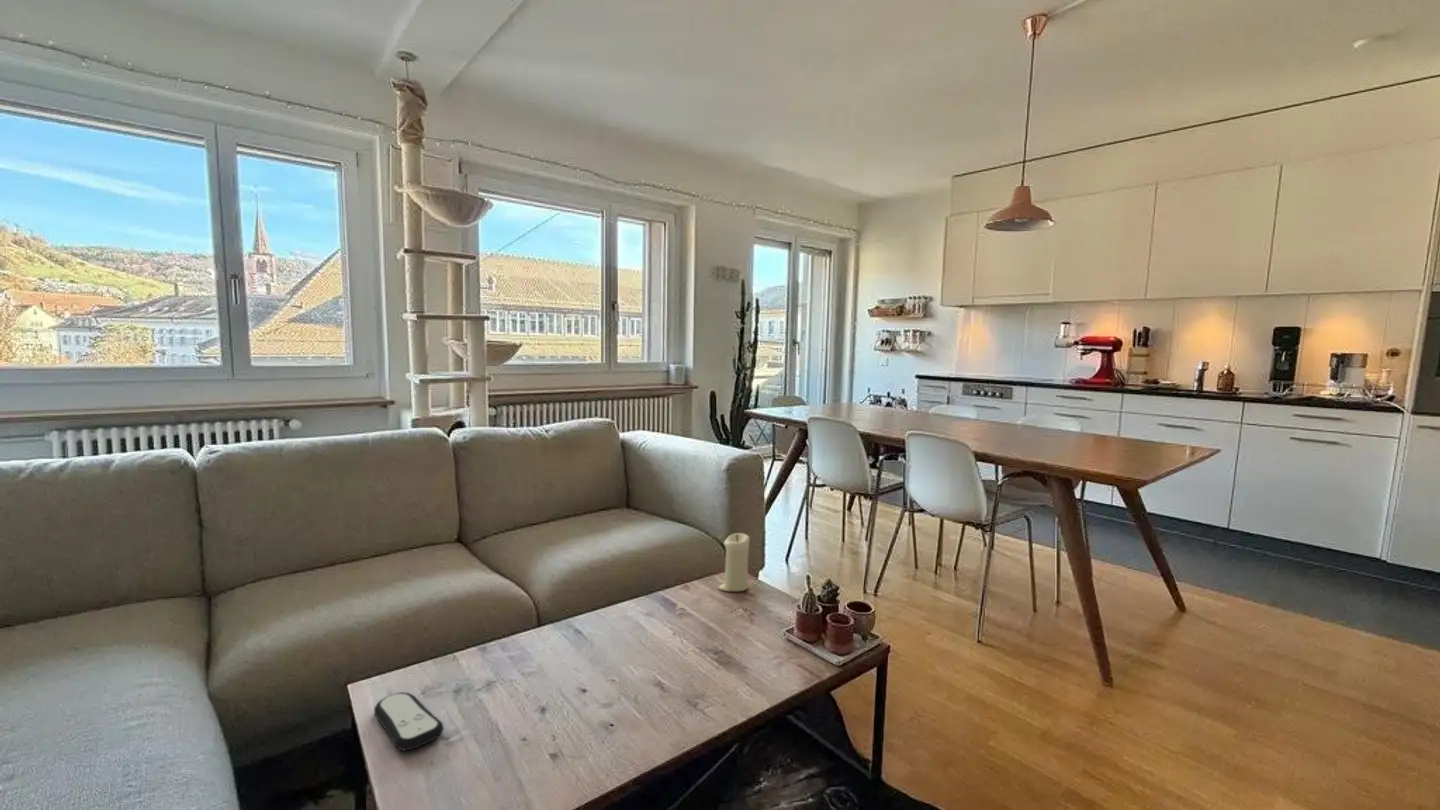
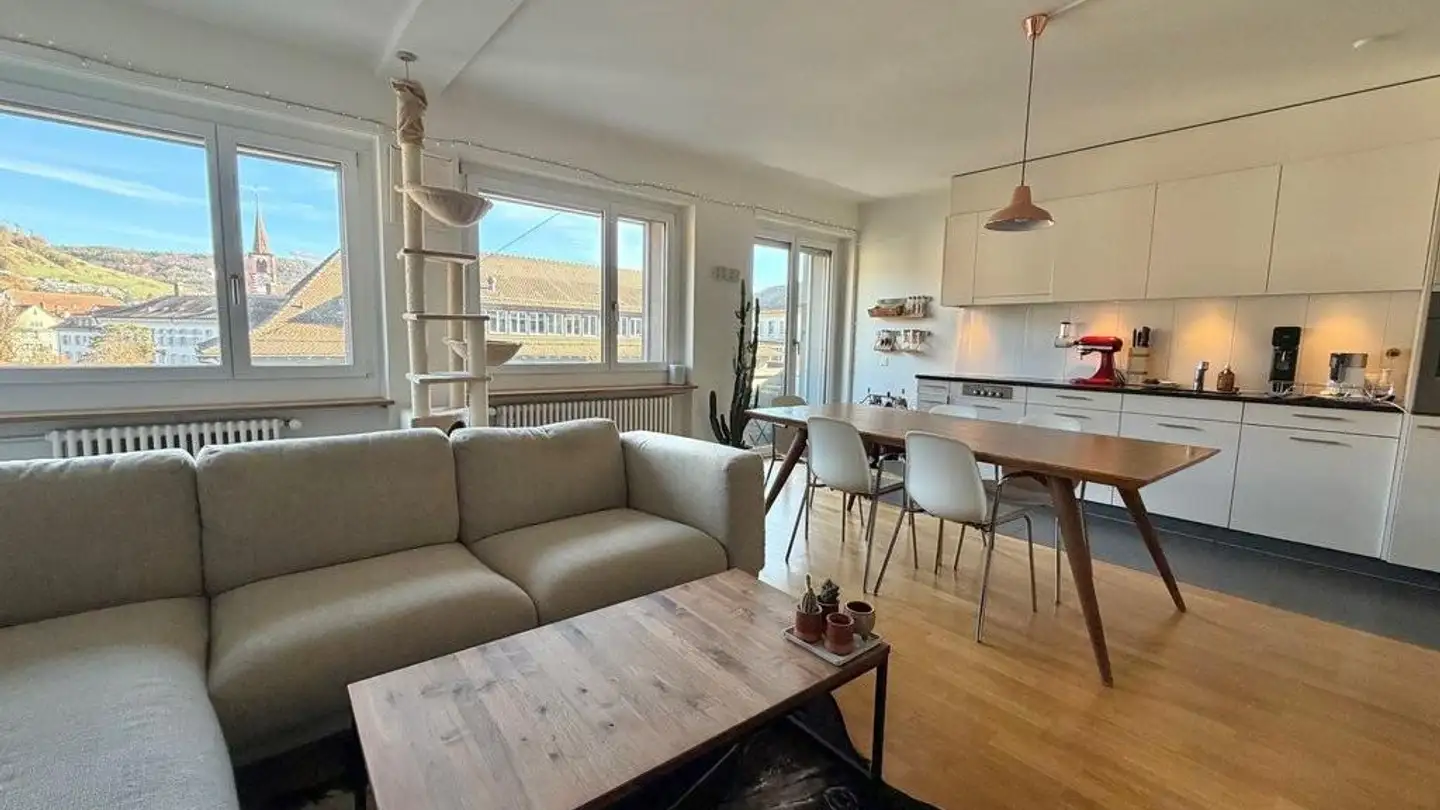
- remote control (406, 718)
- candle (735, 561)
